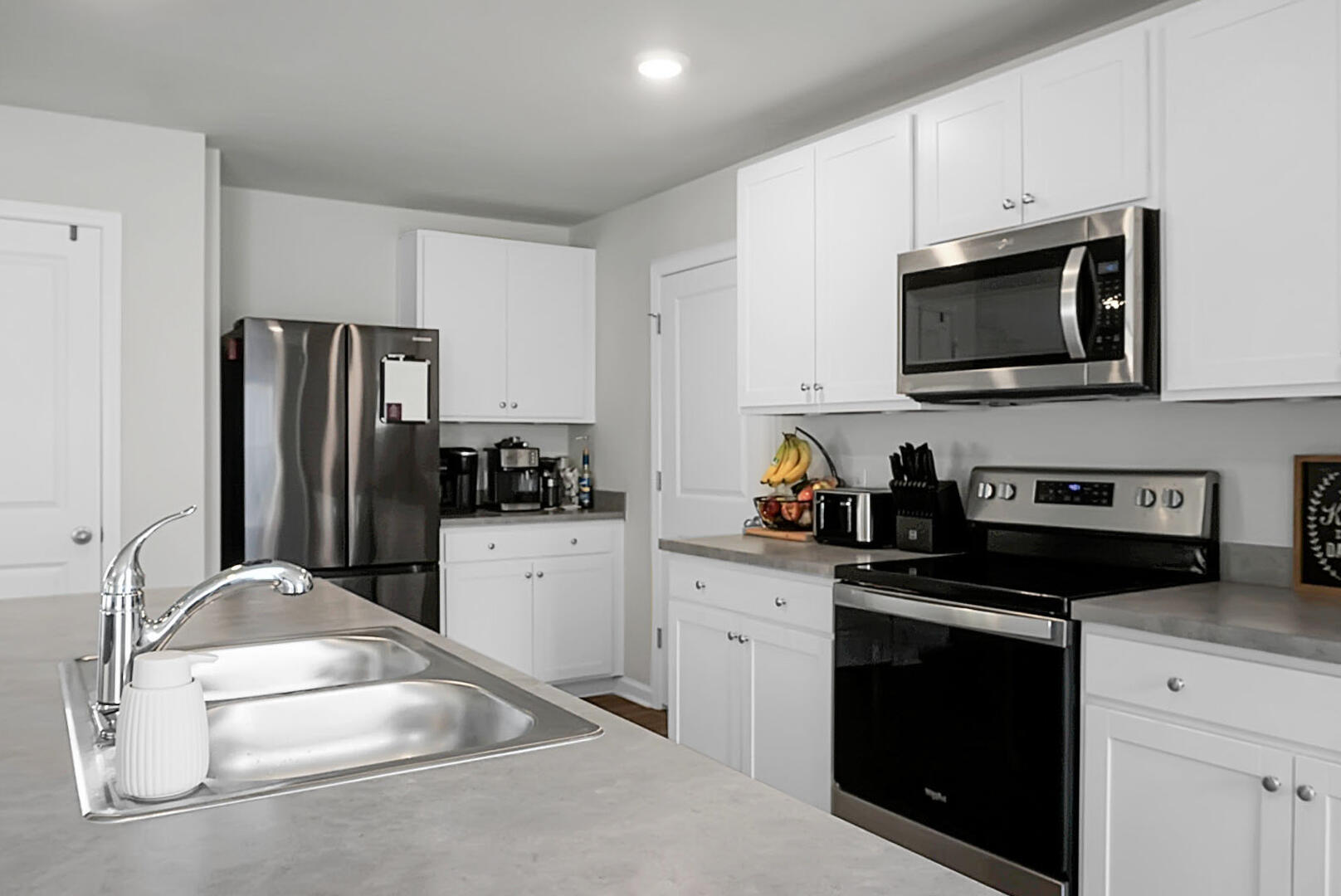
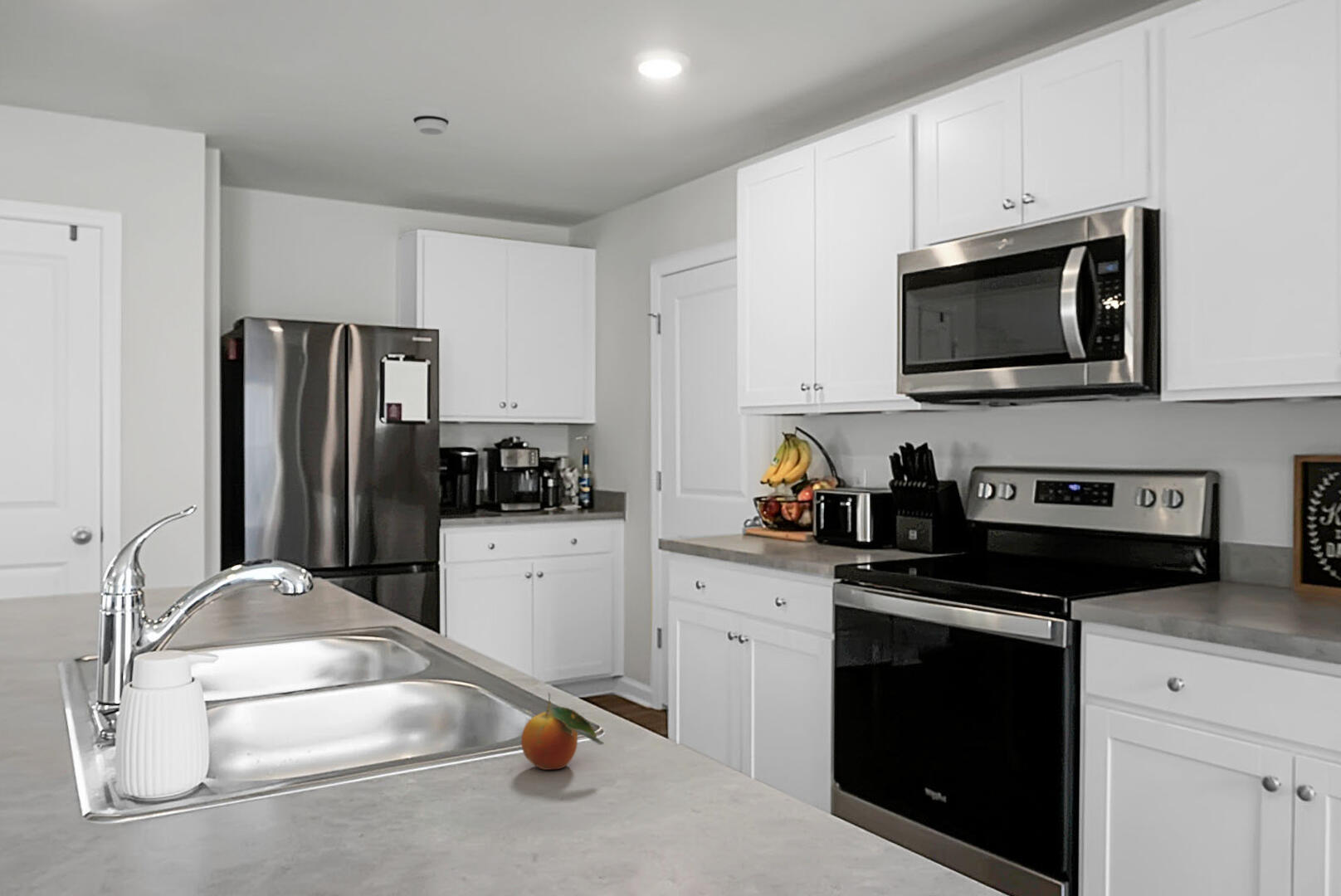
+ fruit (563, 731)
+ smoke detector (431, 121)
